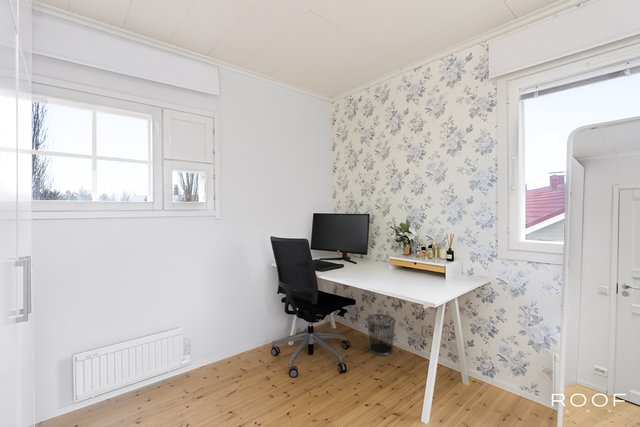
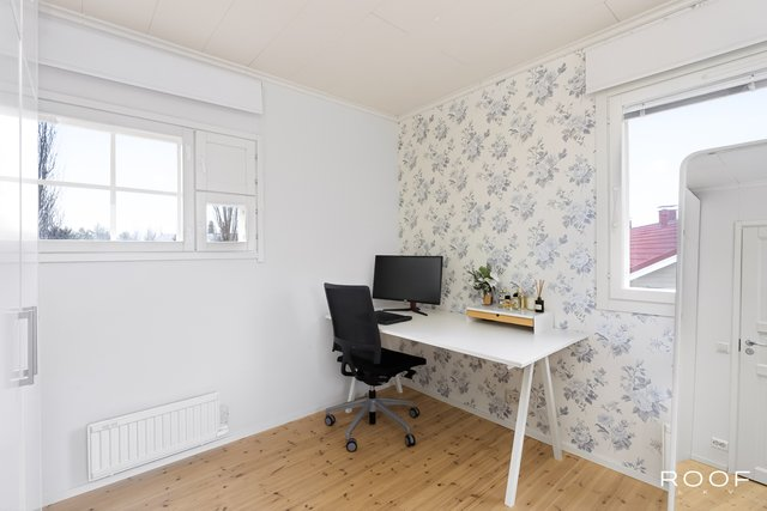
- waste bin (380, 333)
